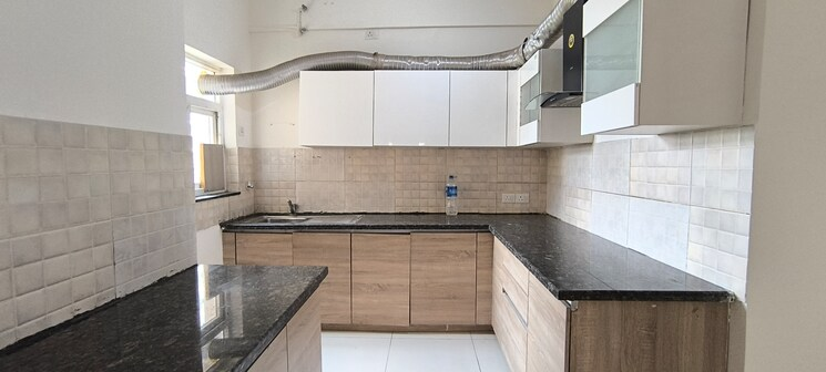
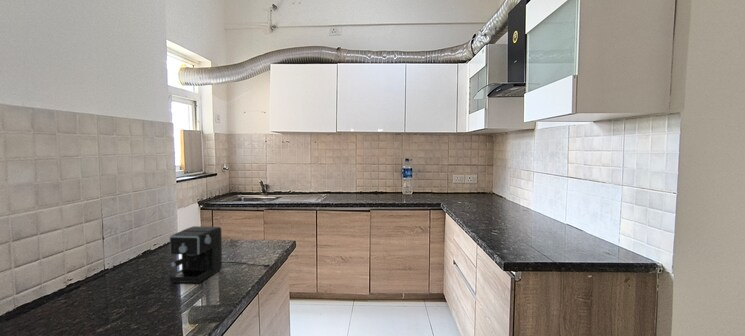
+ coffee maker (221, 252)
